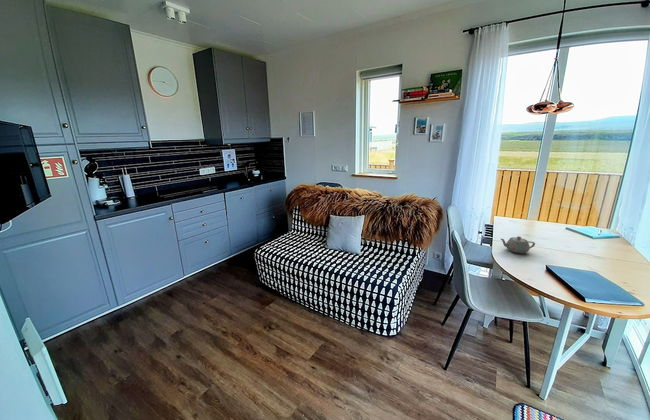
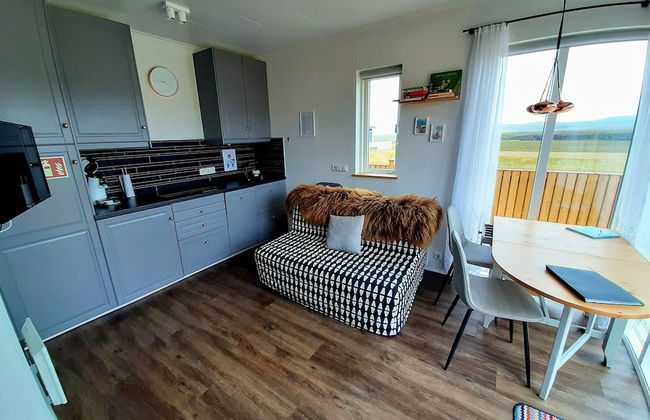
- teapot (516, 243)
